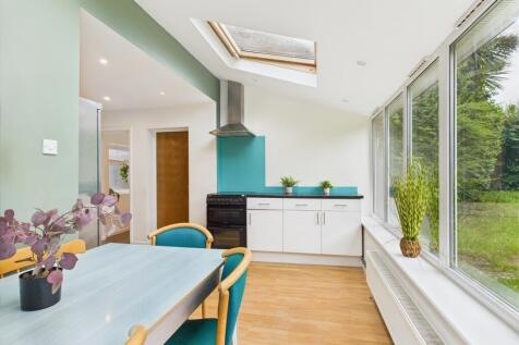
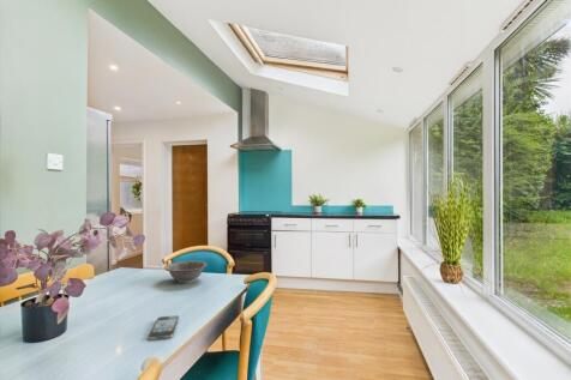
+ smartphone (164, 326)
+ decorative bowl (186, 272)
